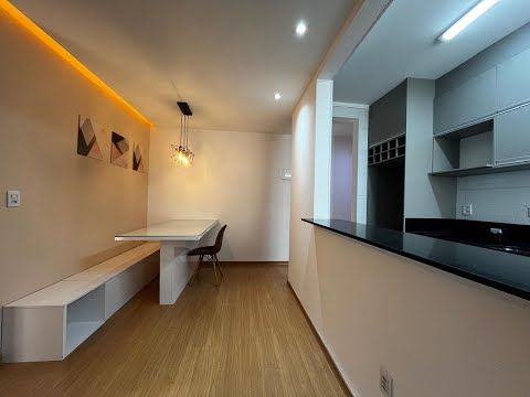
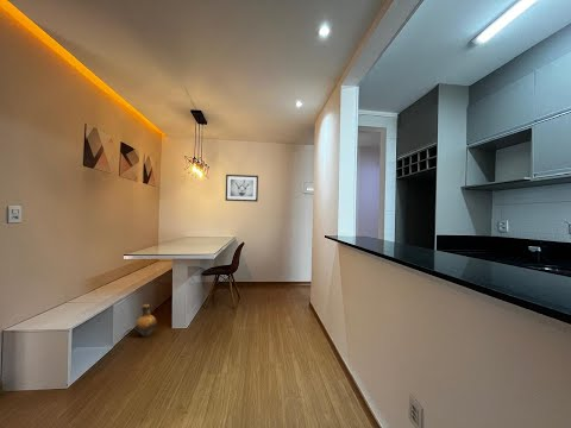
+ wall art (241, 188)
+ ceramic jug (146, 320)
